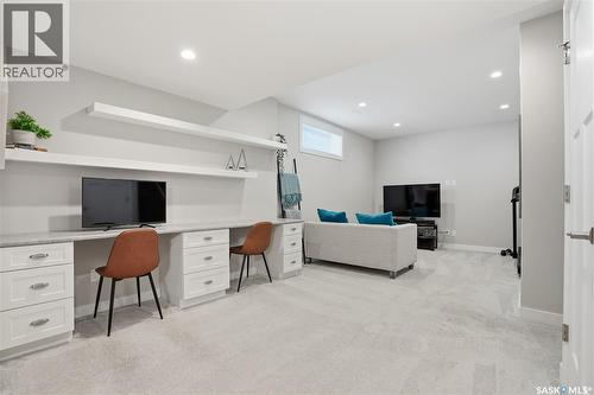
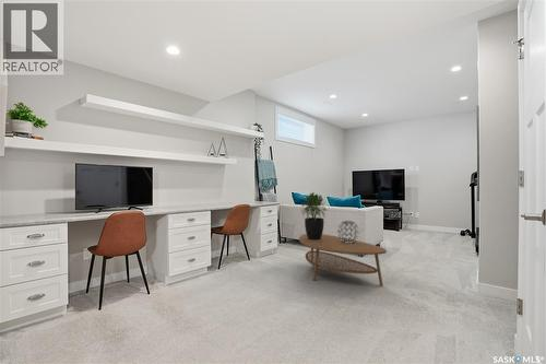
+ potted plant (312, 214)
+ coffee table (332, 258)
+ decorative sphere (348, 232)
